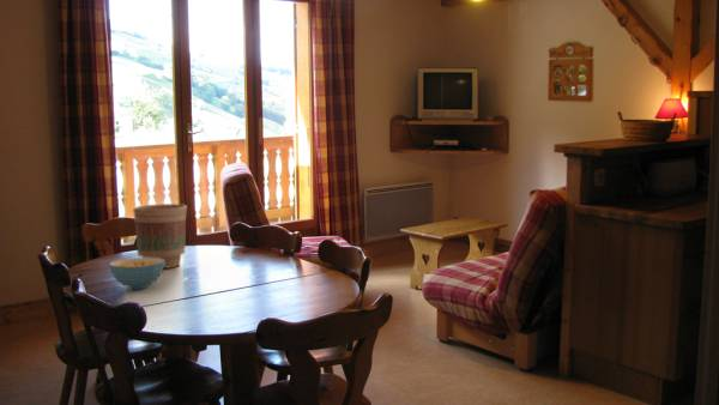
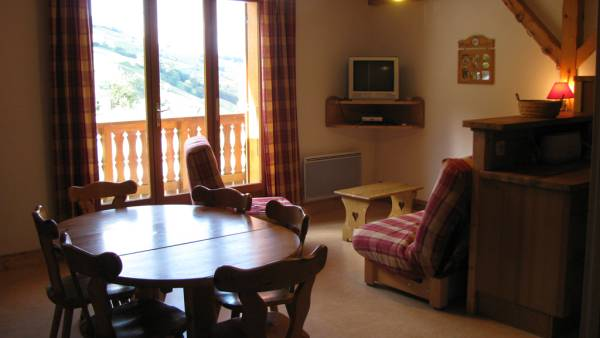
- cereal bowl (138, 274)
- flower pot (161, 236)
